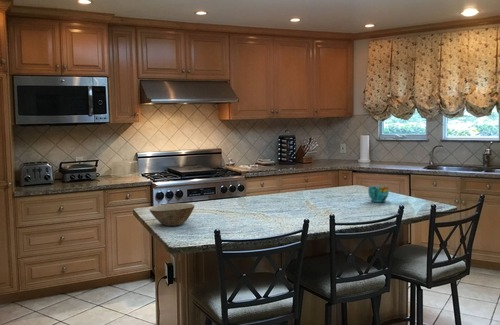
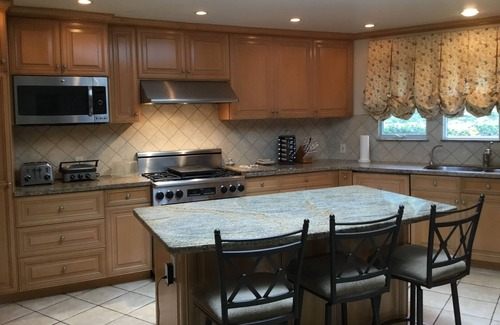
- bowl (172, 214)
- cup (377, 193)
